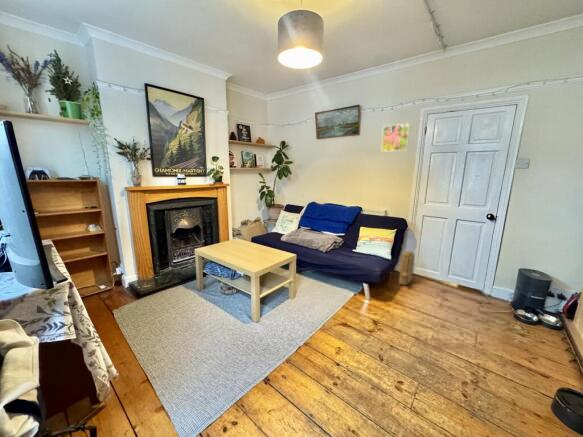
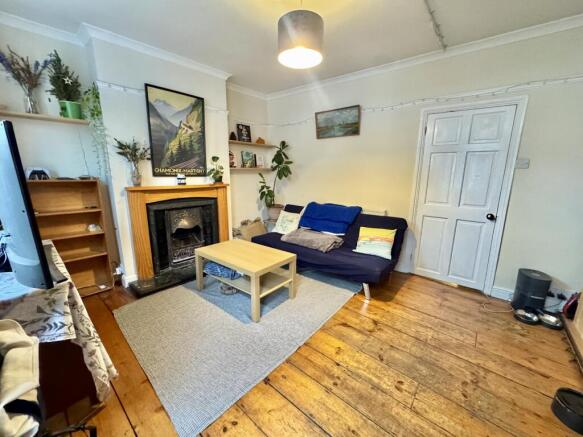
- wooden boat (405, 267)
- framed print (395, 138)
